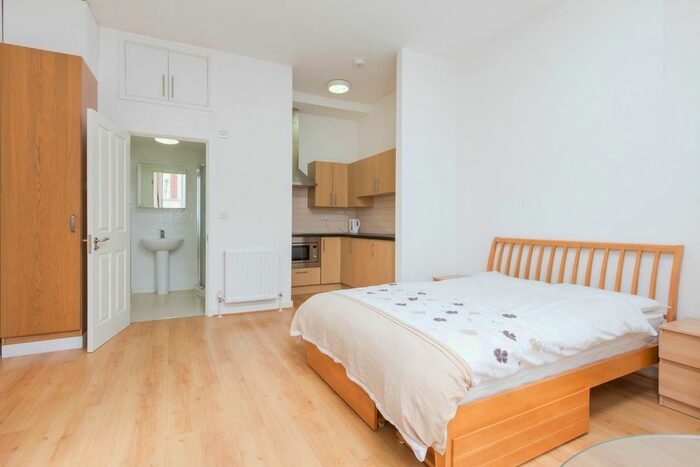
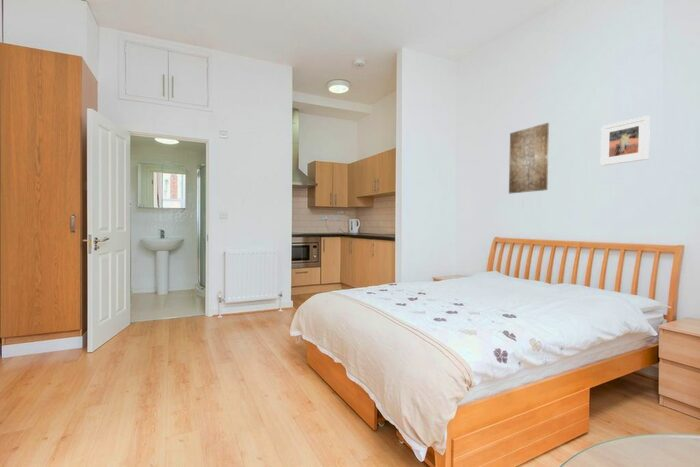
+ wall art (527, 160)
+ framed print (623, 142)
